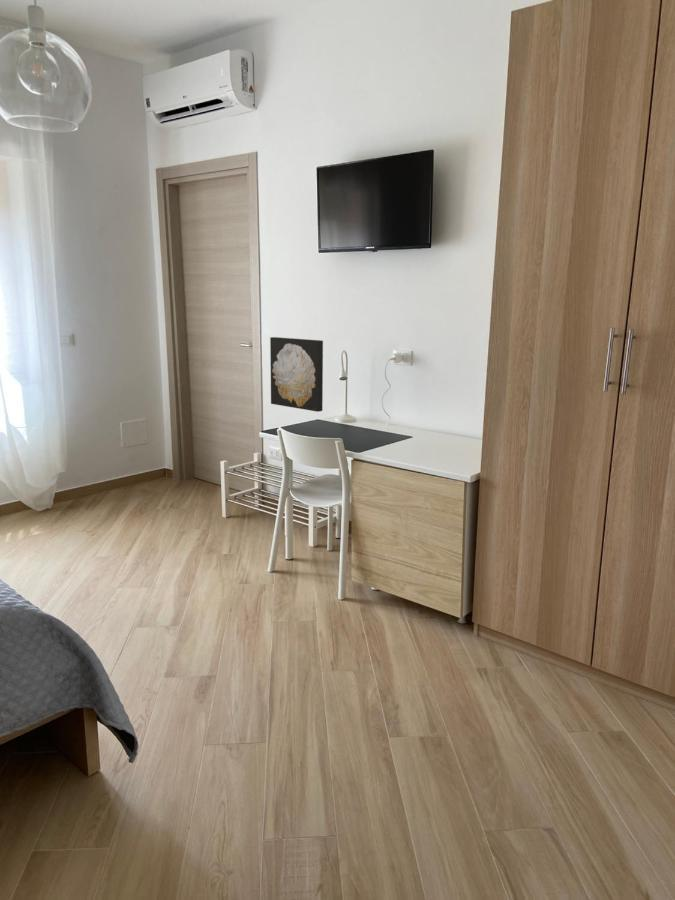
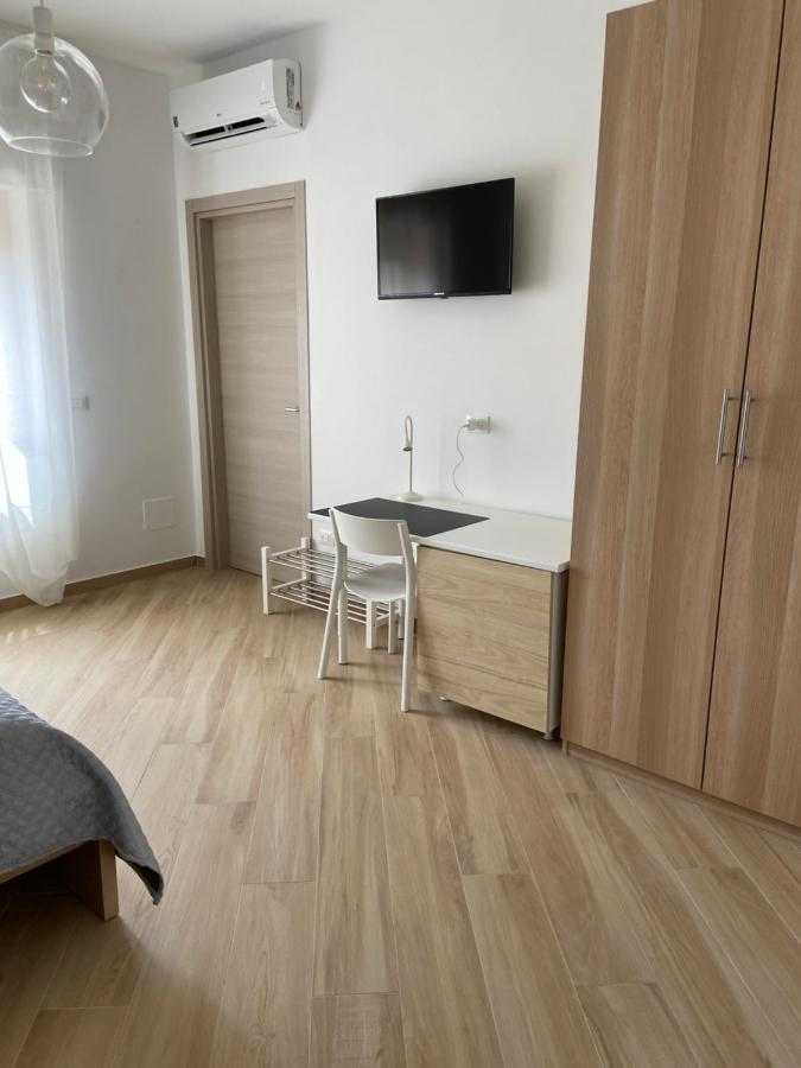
- wall art (296, 373)
